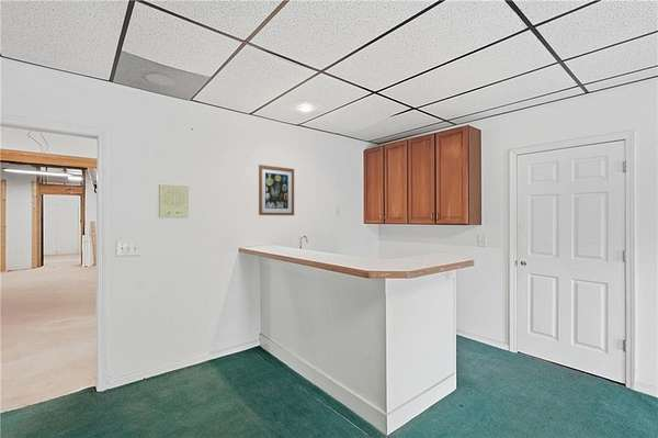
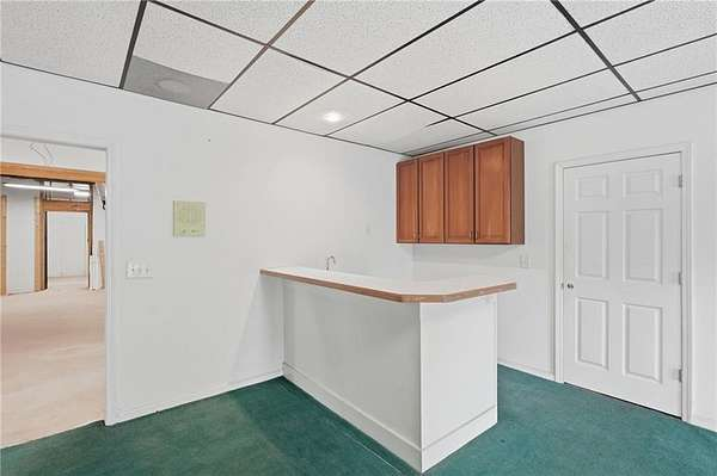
- wall art (276, 191)
